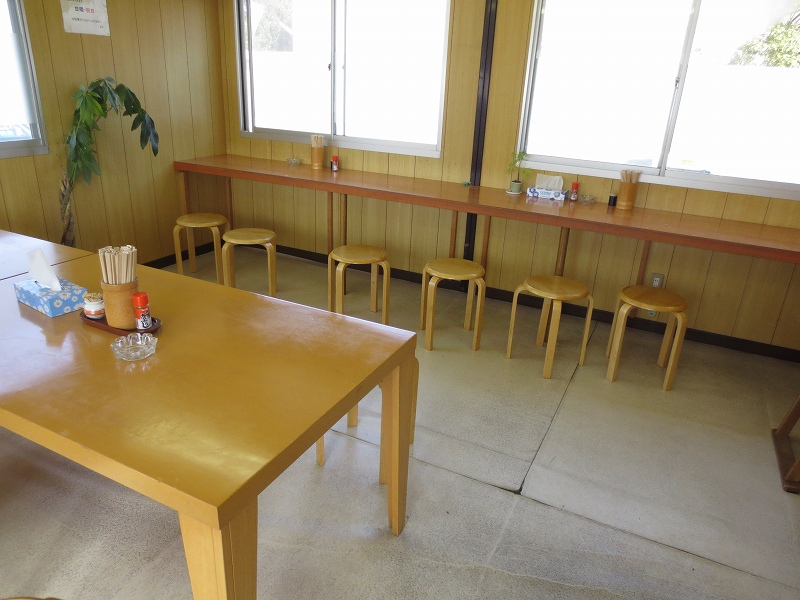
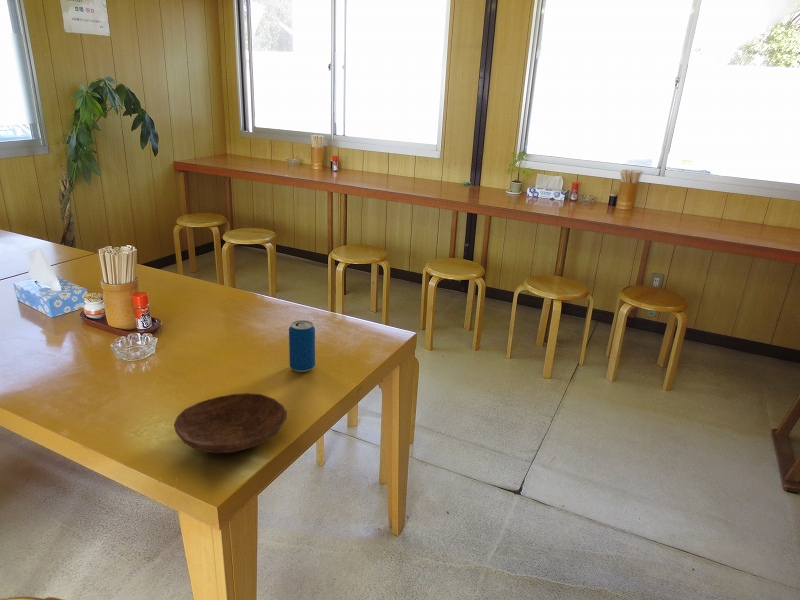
+ beverage can (302, 346)
+ bowl (232, 427)
